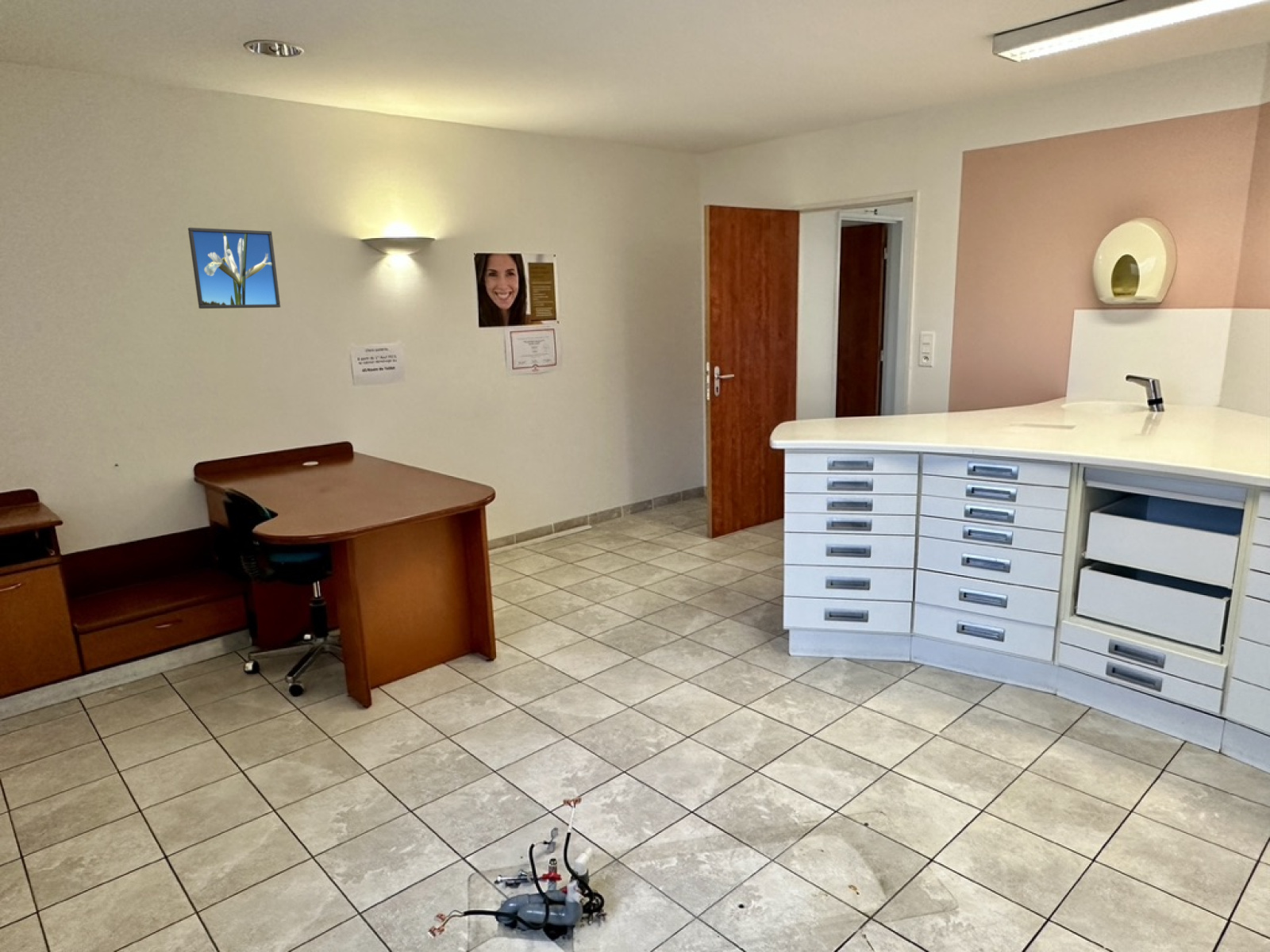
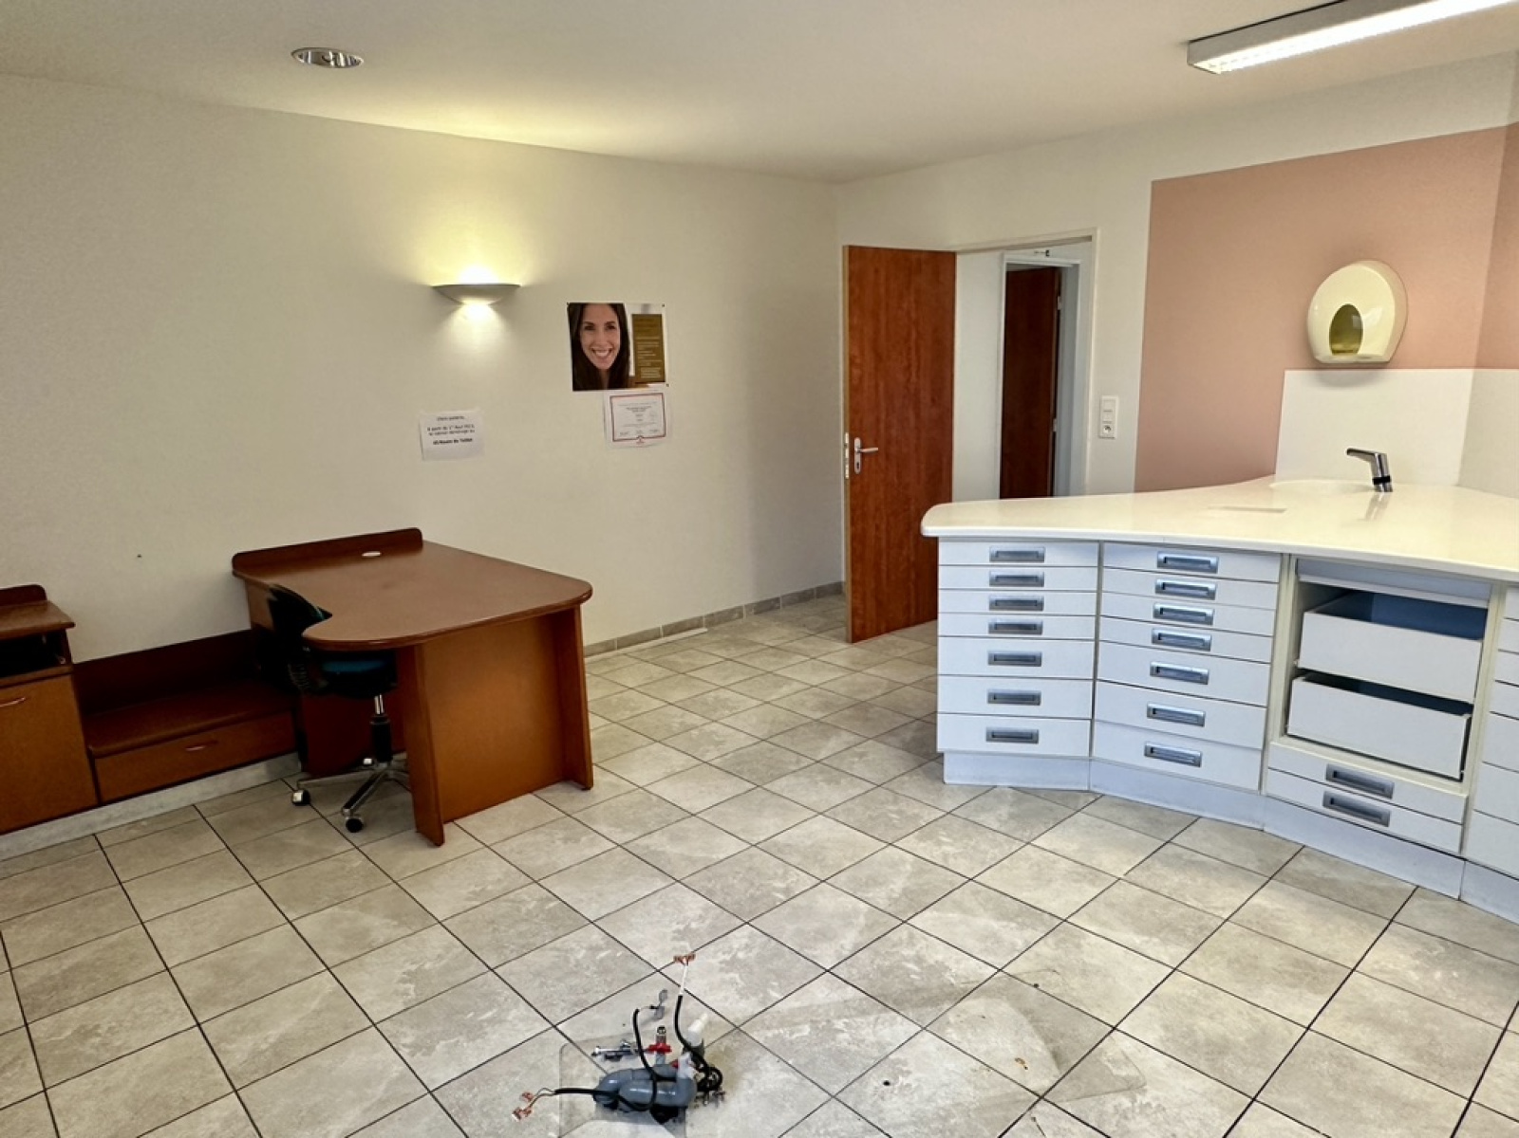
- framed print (236, 269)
